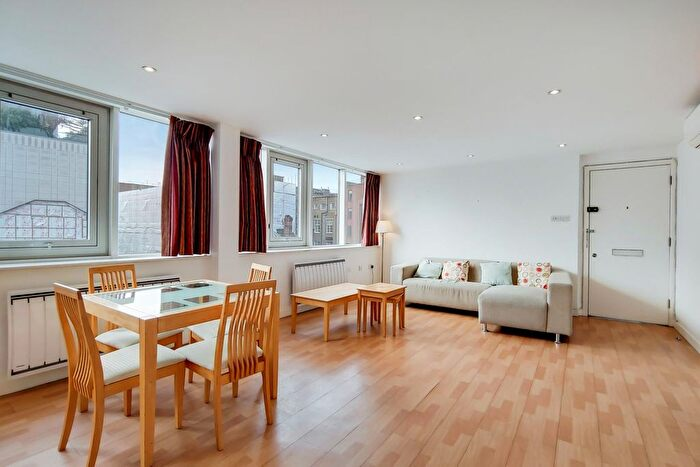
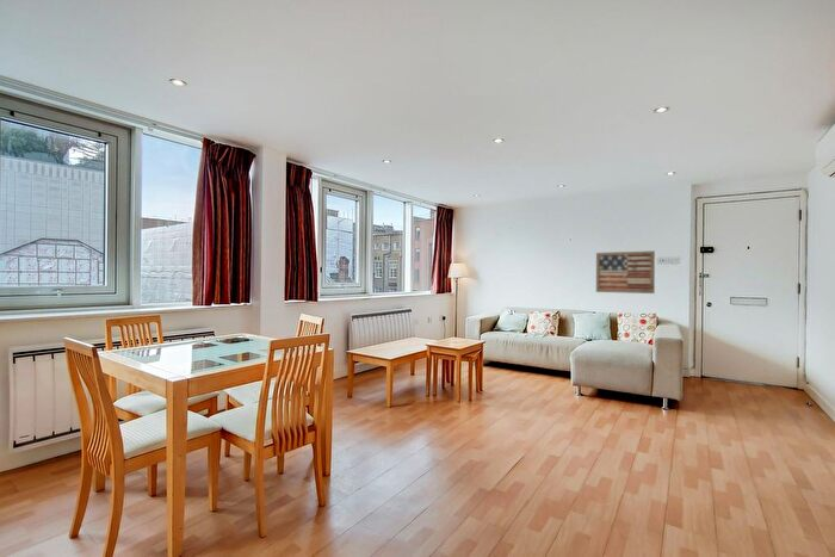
+ wall art (624, 272)
